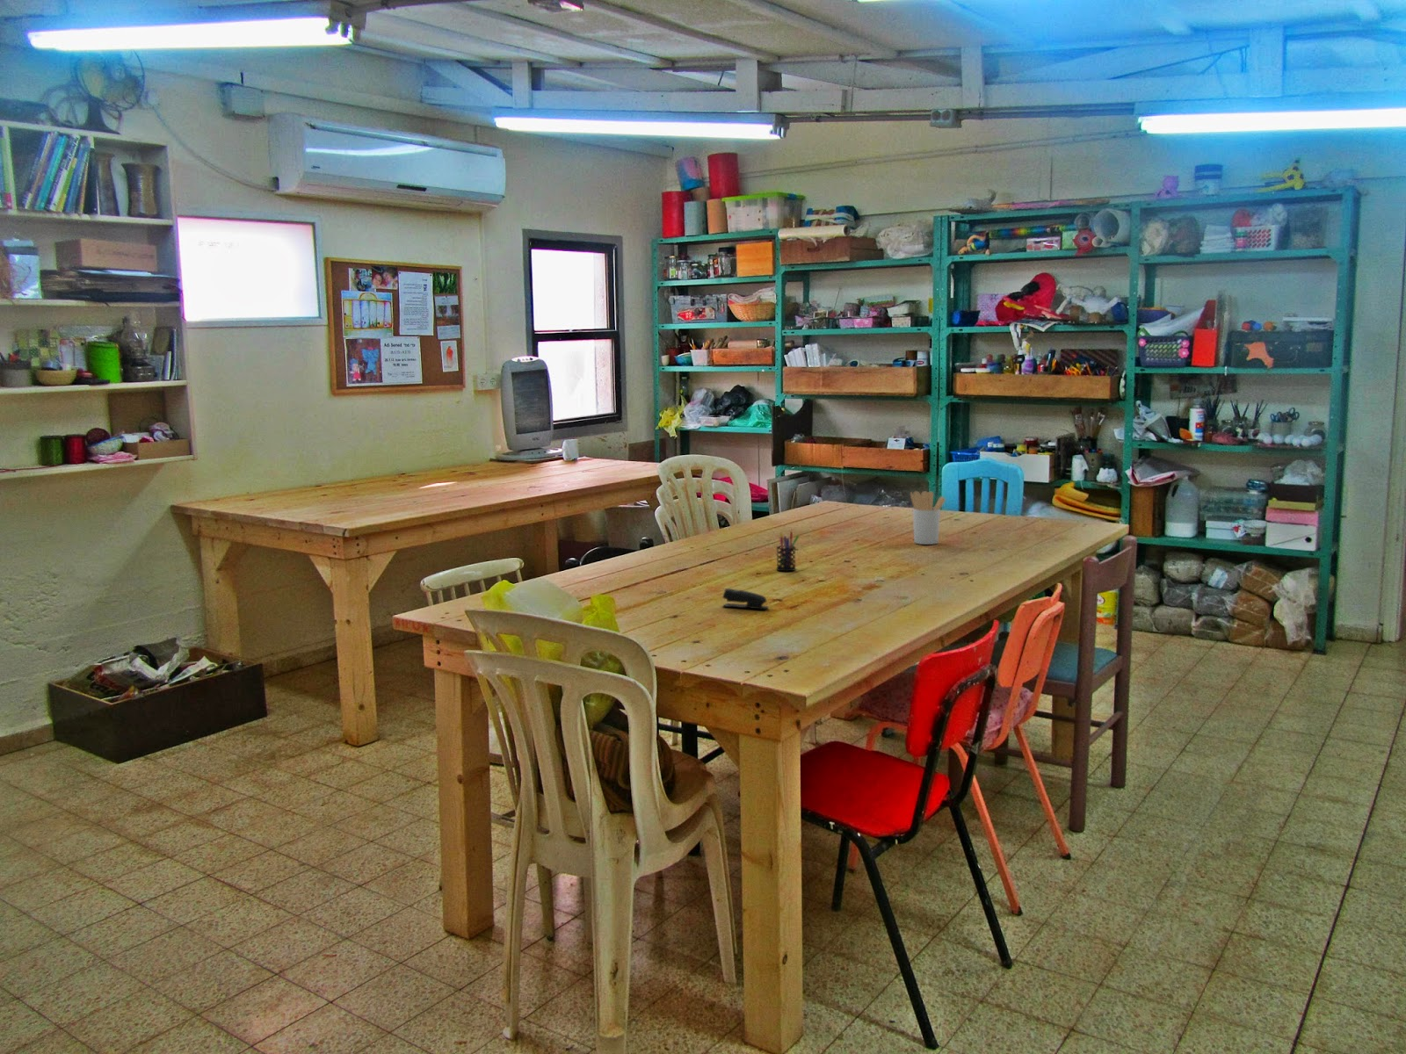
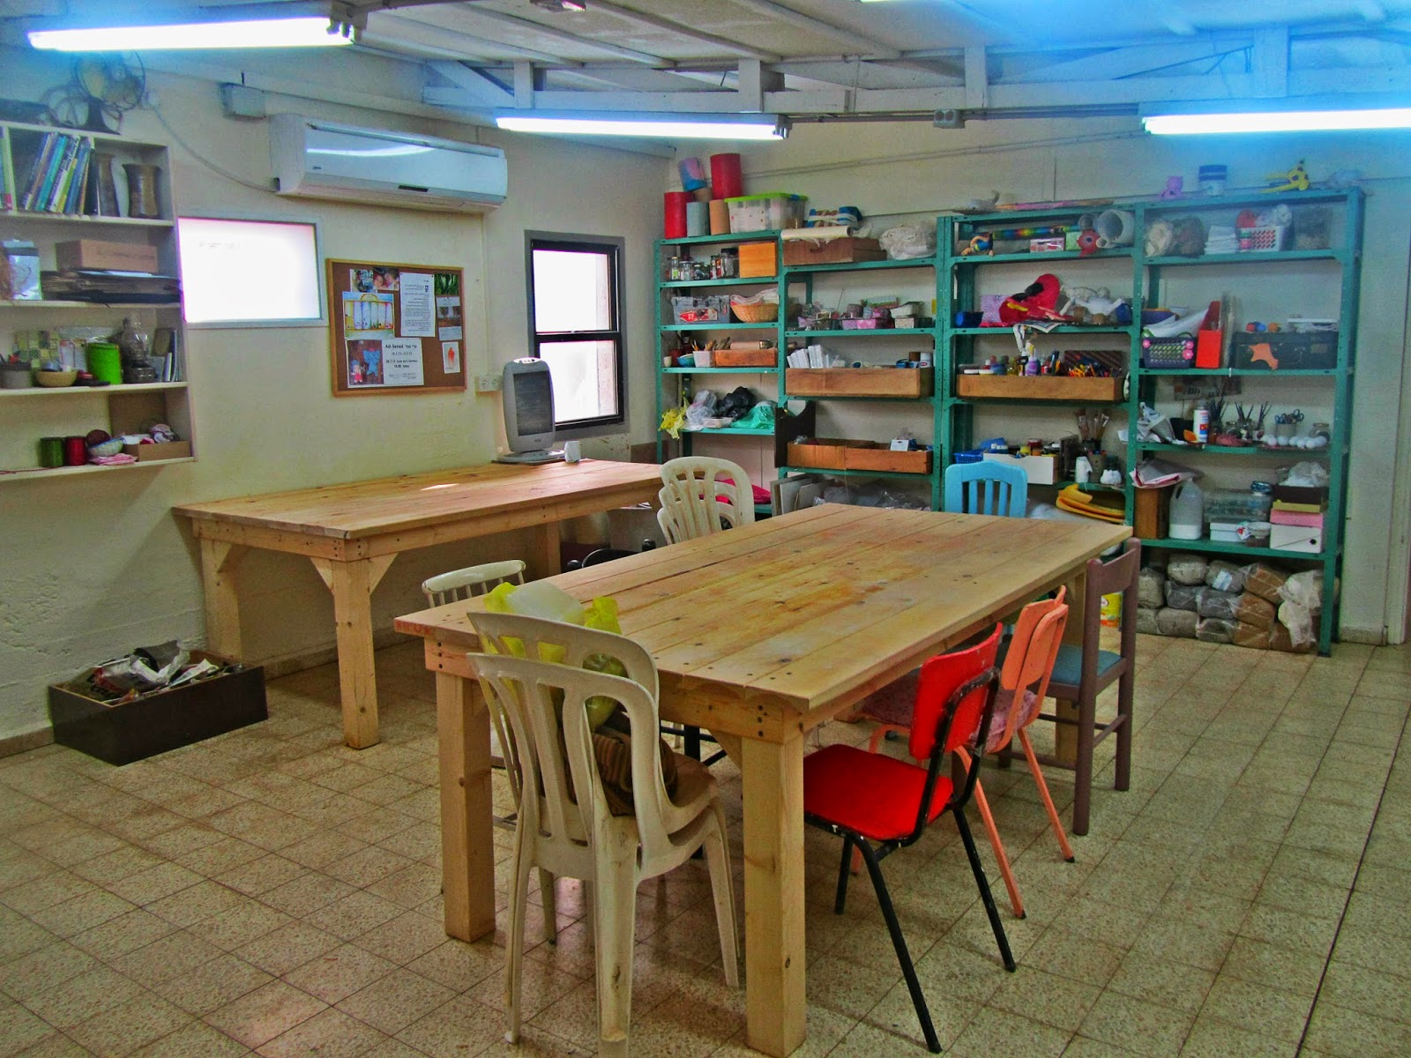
- stapler (745, 598)
- utensil holder (924, 516)
- pen holder (788, 550)
